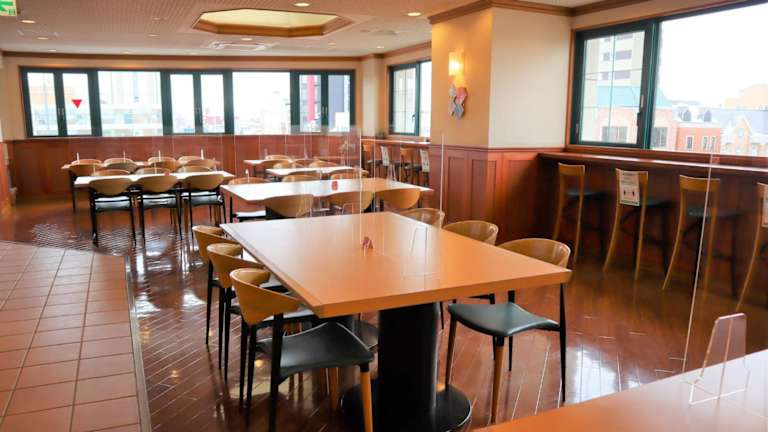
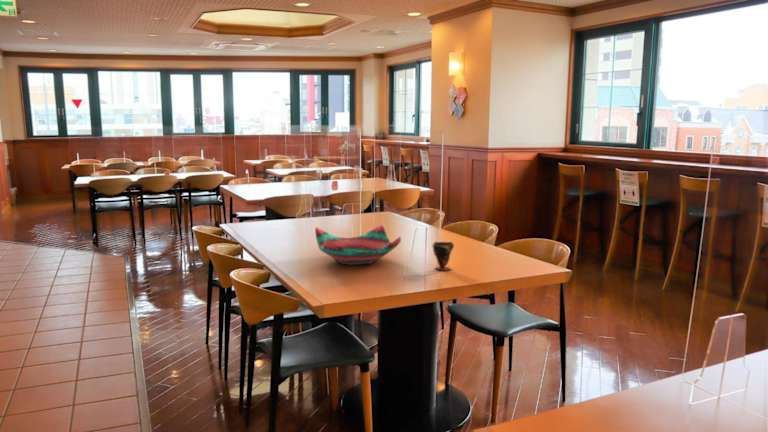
+ cup (442, 255)
+ decorative bowl (356, 246)
